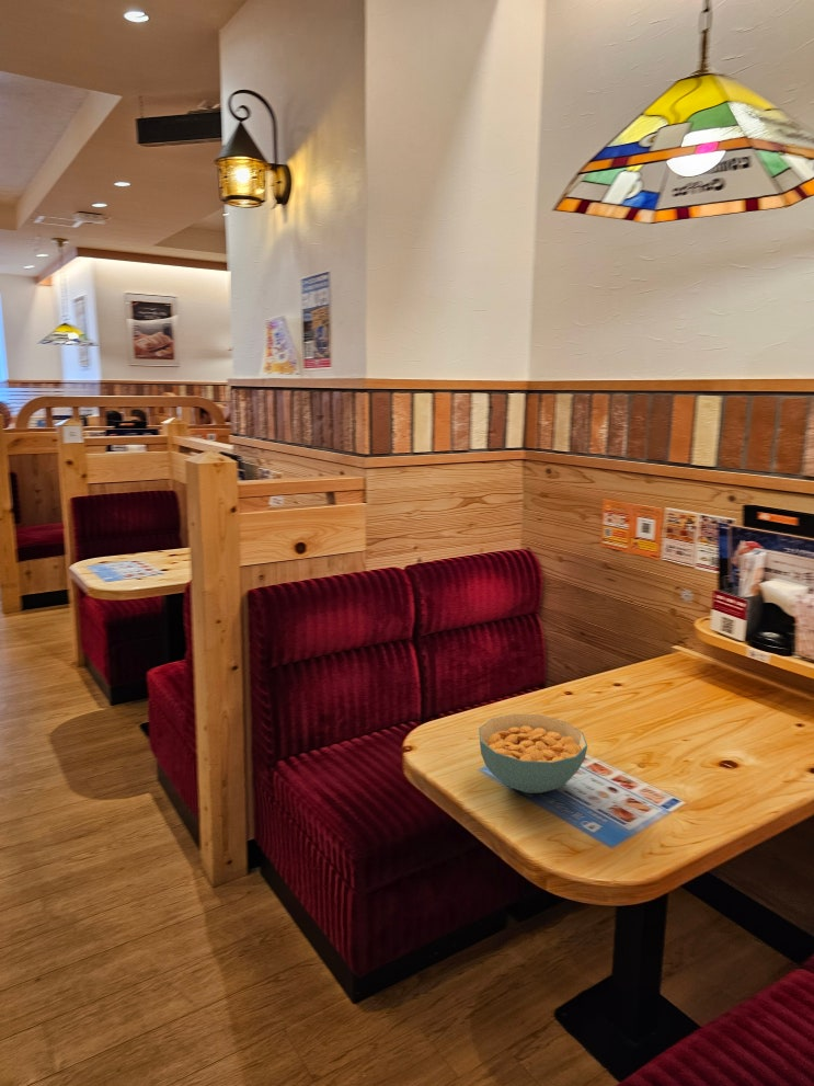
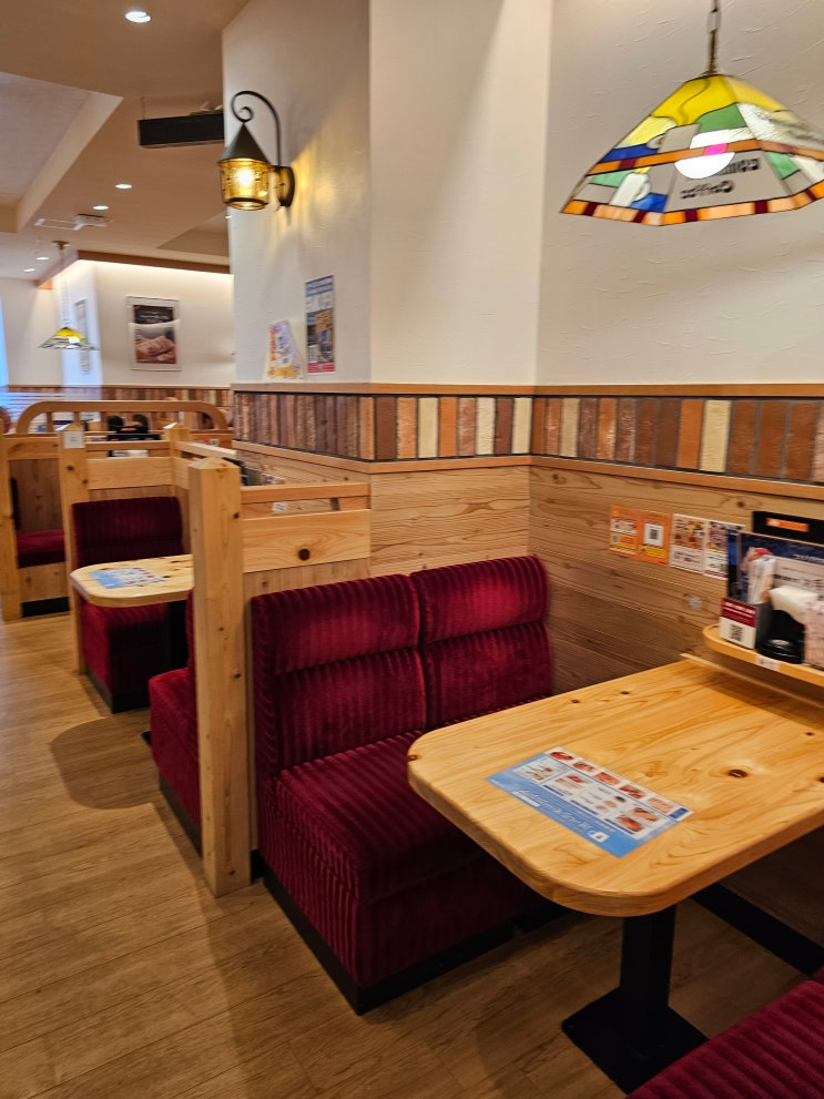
- cereal bowl (530, 761)
